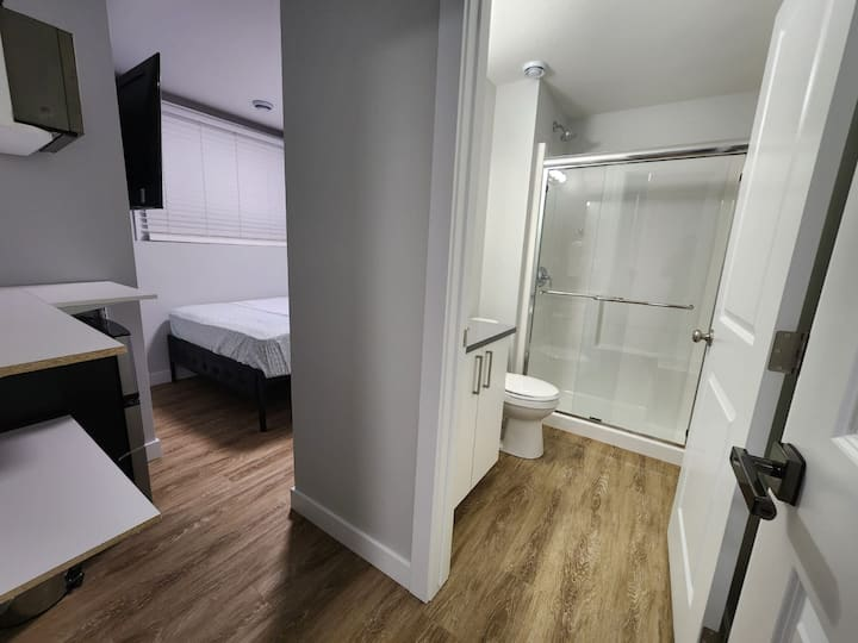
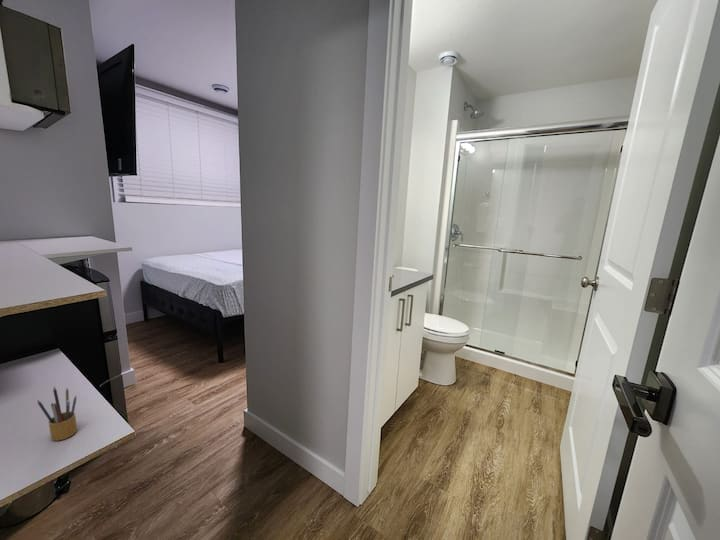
+ pencil box (60, 413)
